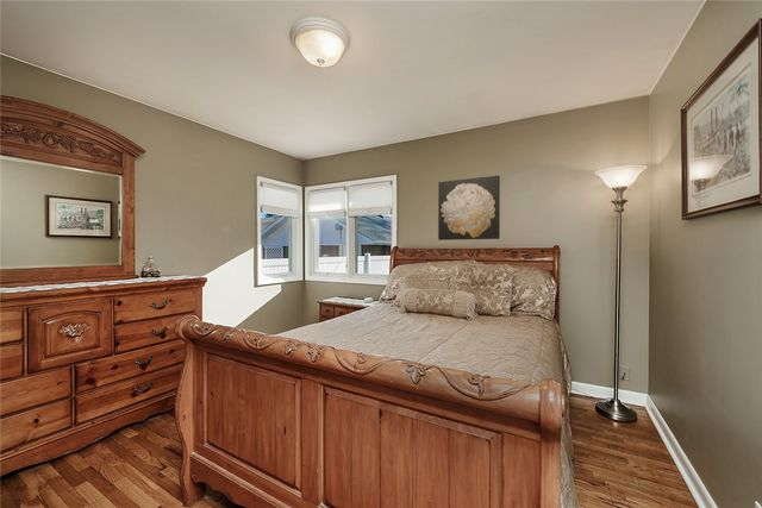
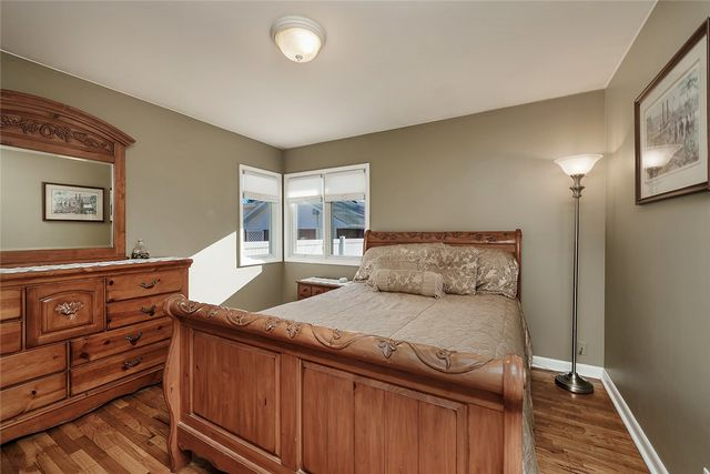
- wall art (467, 209)
